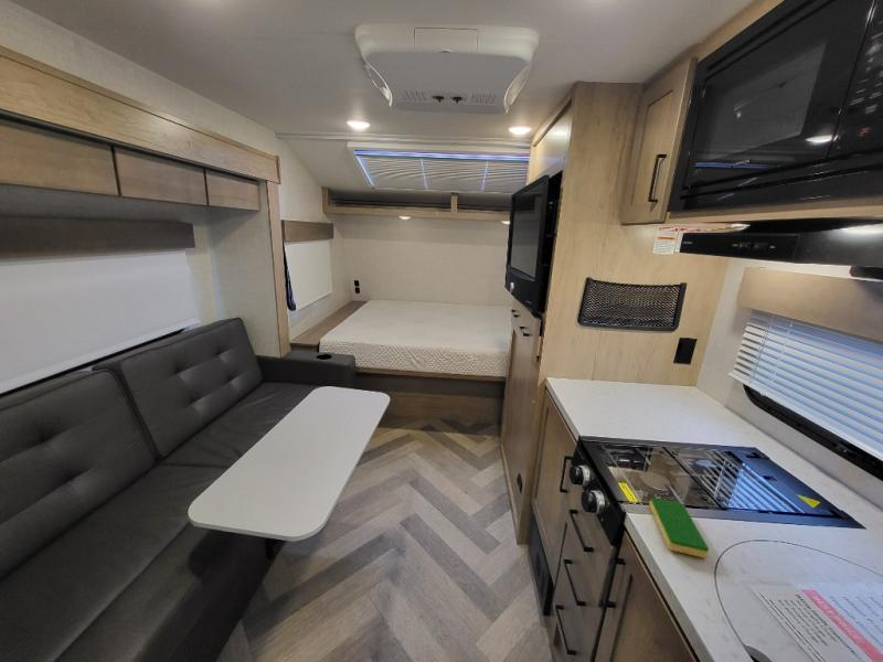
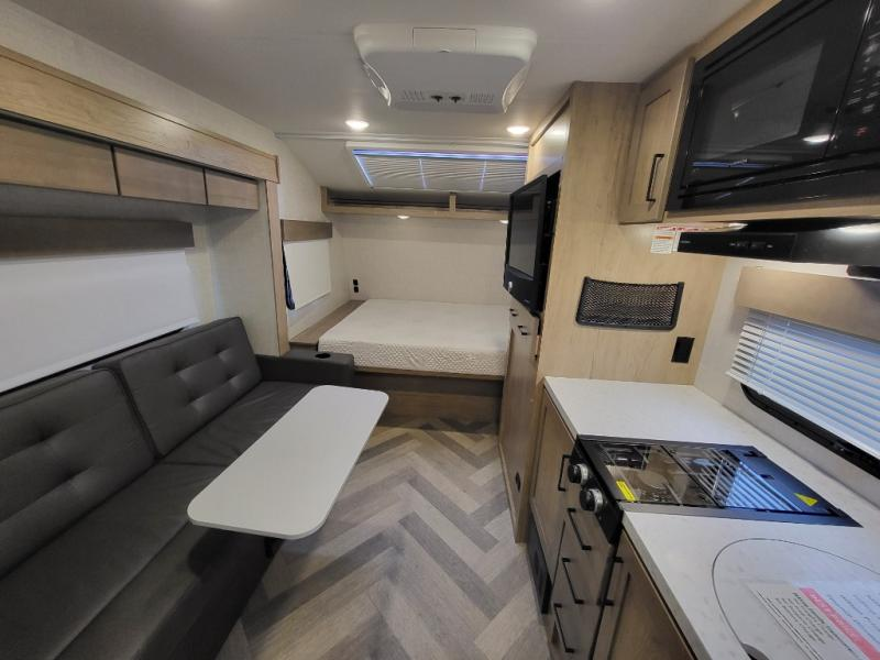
- dish sponge (675, 524)
